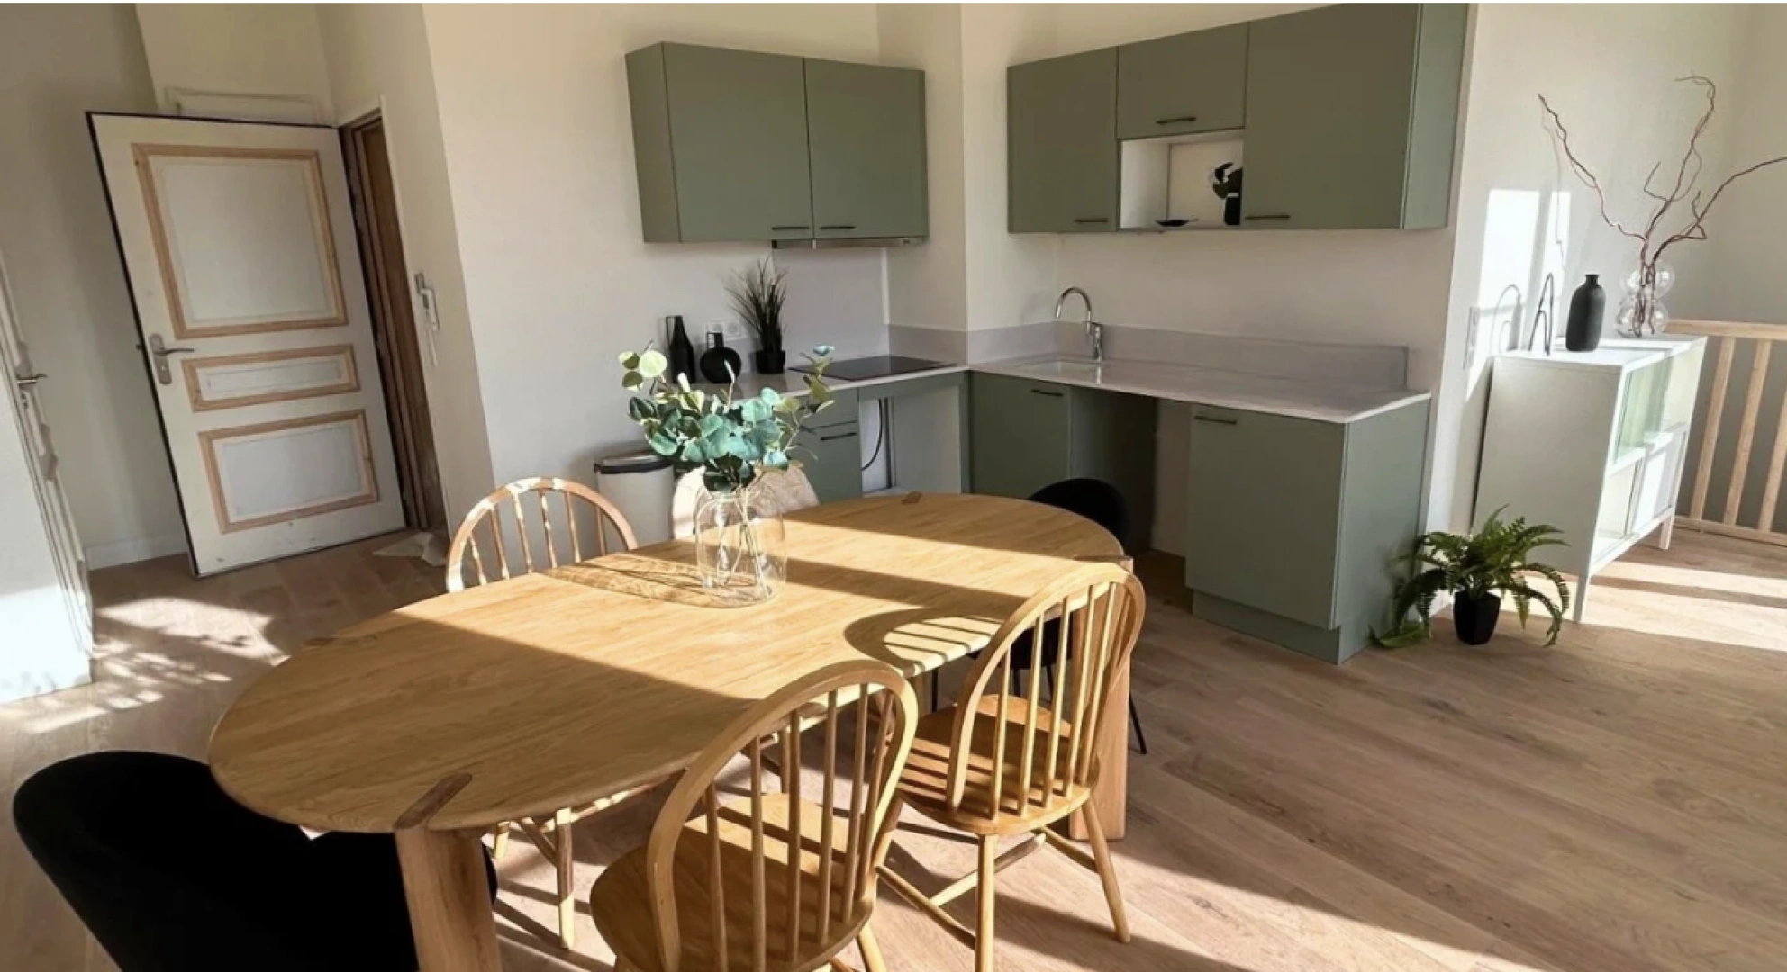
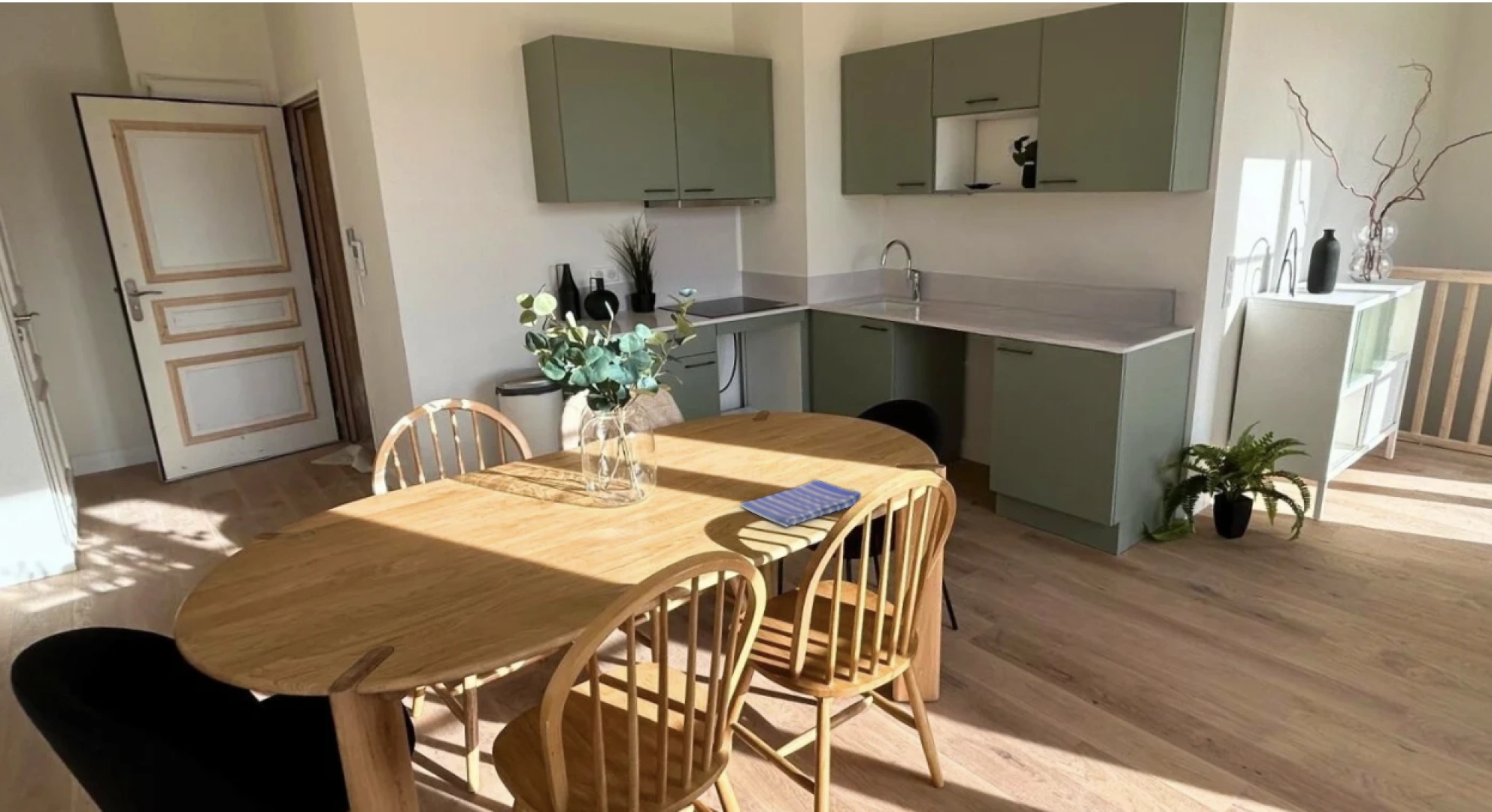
+ dish towel (802, 500)
